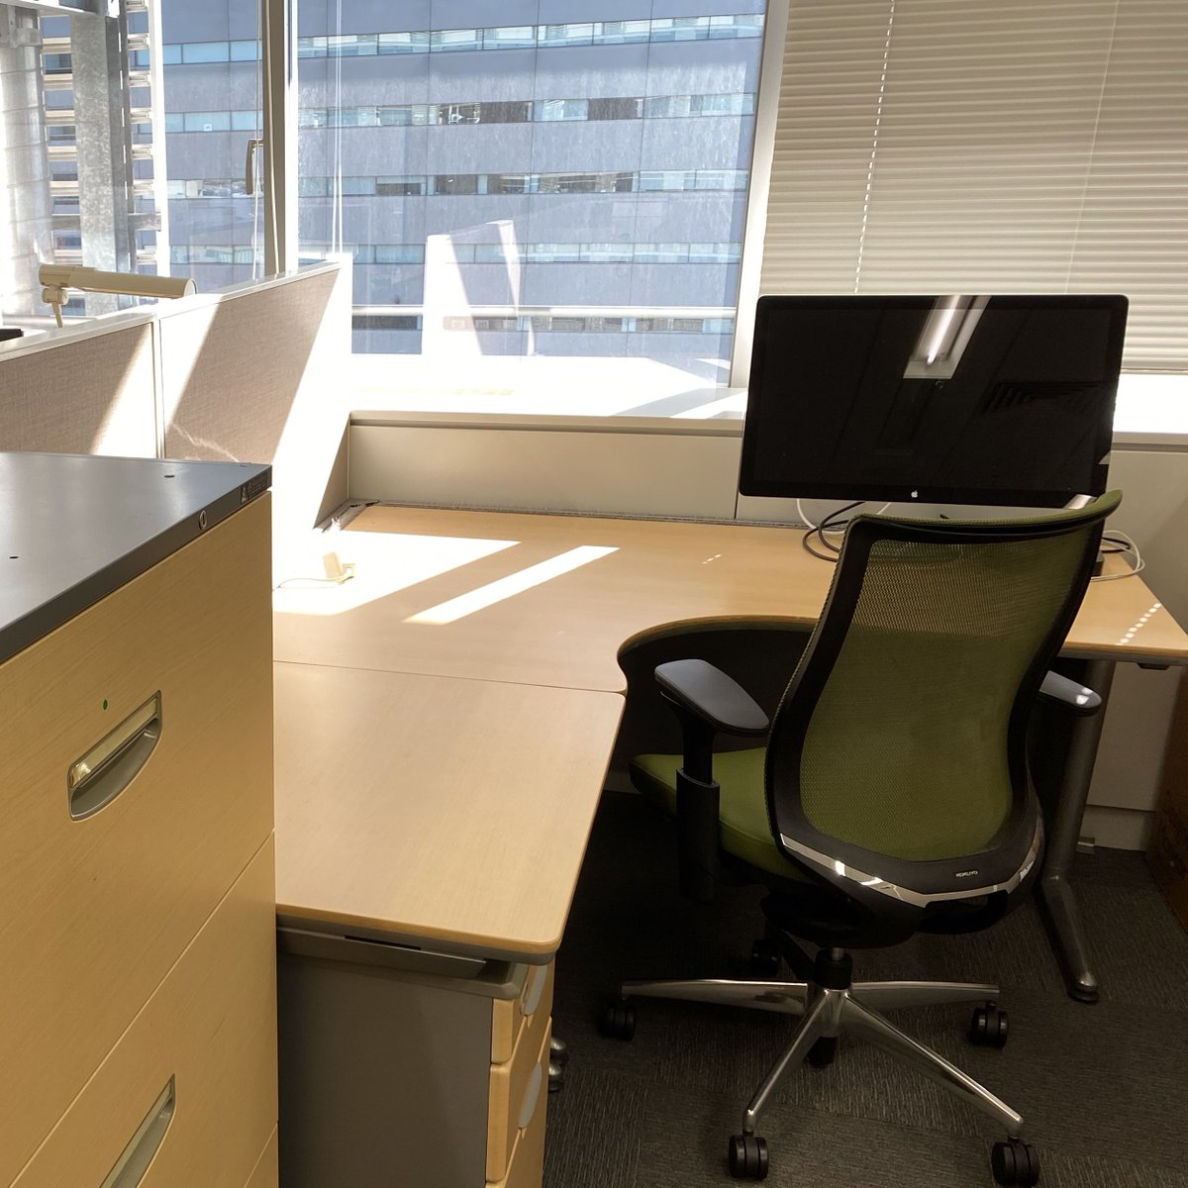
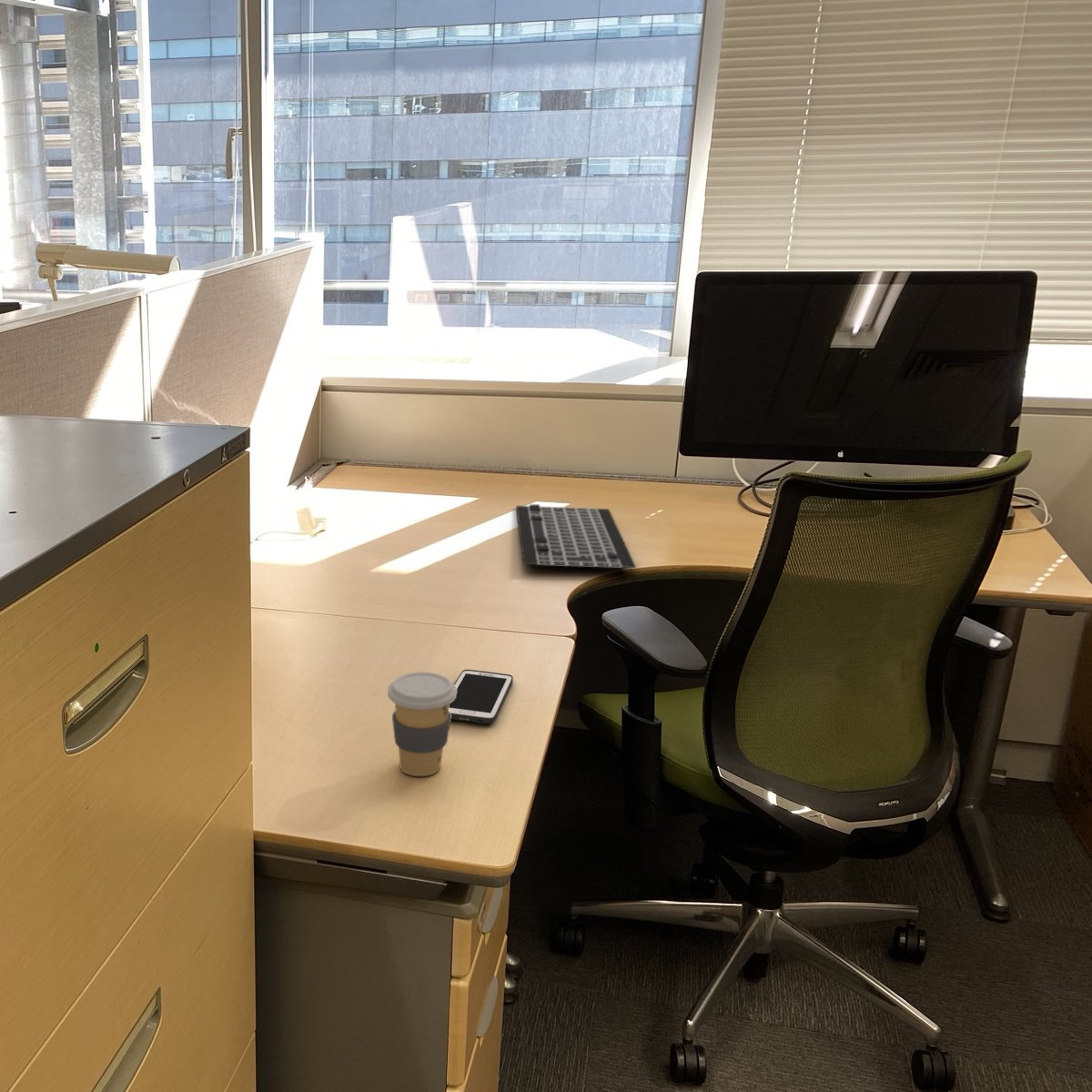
+ cell phone (477, 695)
+ coffee cup (420, 725)
+ keyboard (570, 534)
